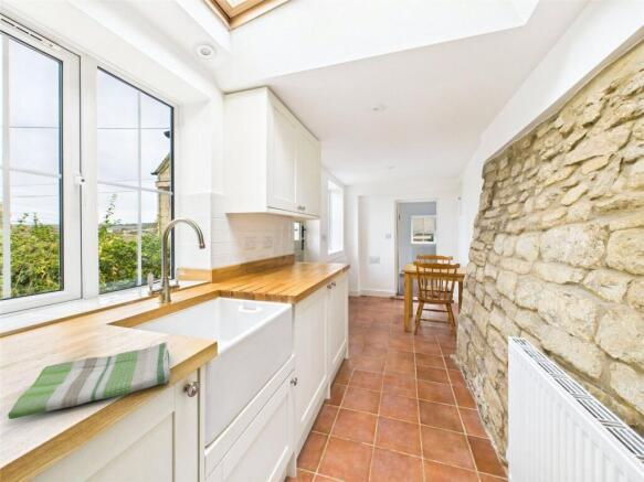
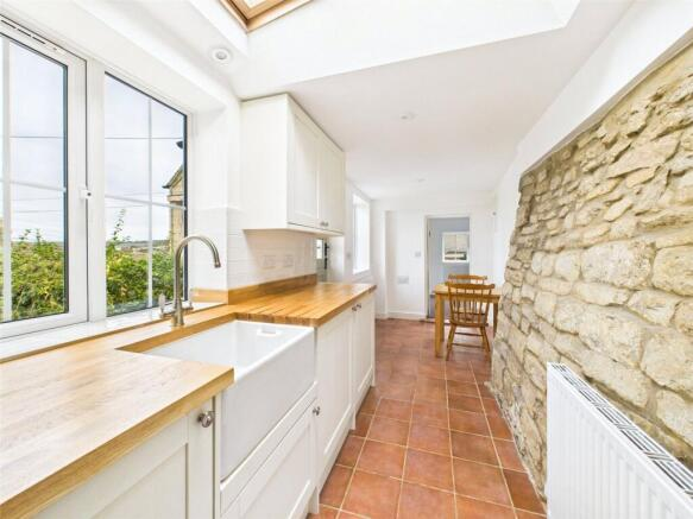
- dish towel (106, 372)
